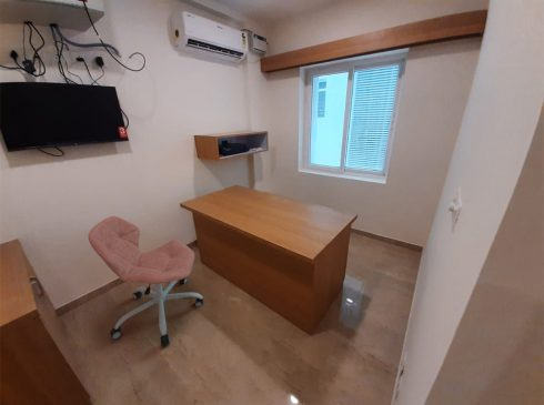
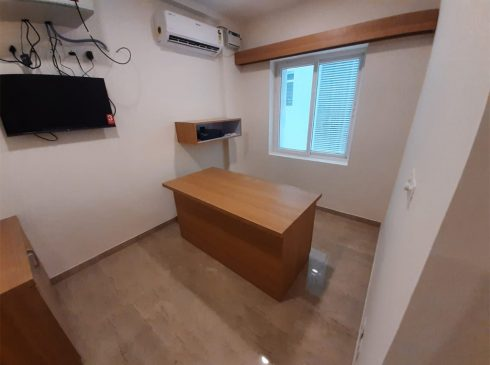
- office chair (155, 267)
